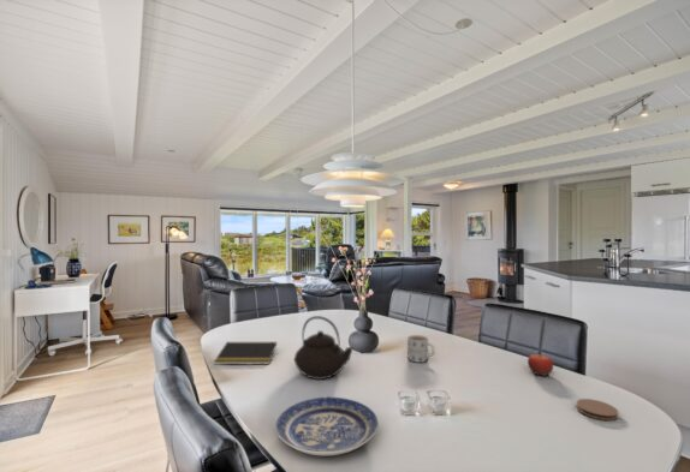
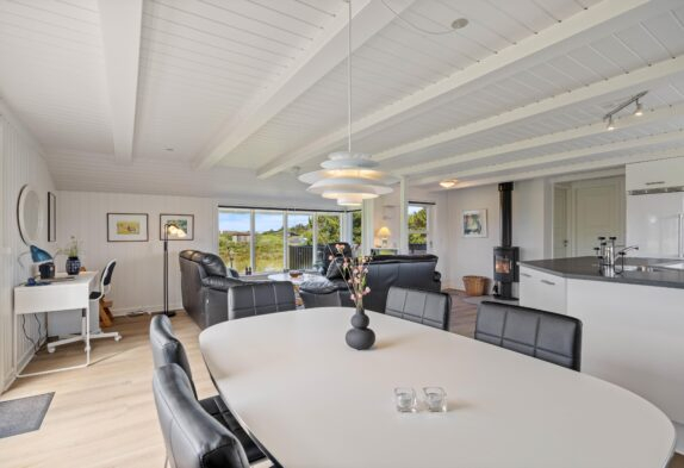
- coaster (596, 408)
- mug (421, 348)
- plate (327, 428)
- teapot (325, 345)
- notepad (246, 352)
- fruit (540, 363)
